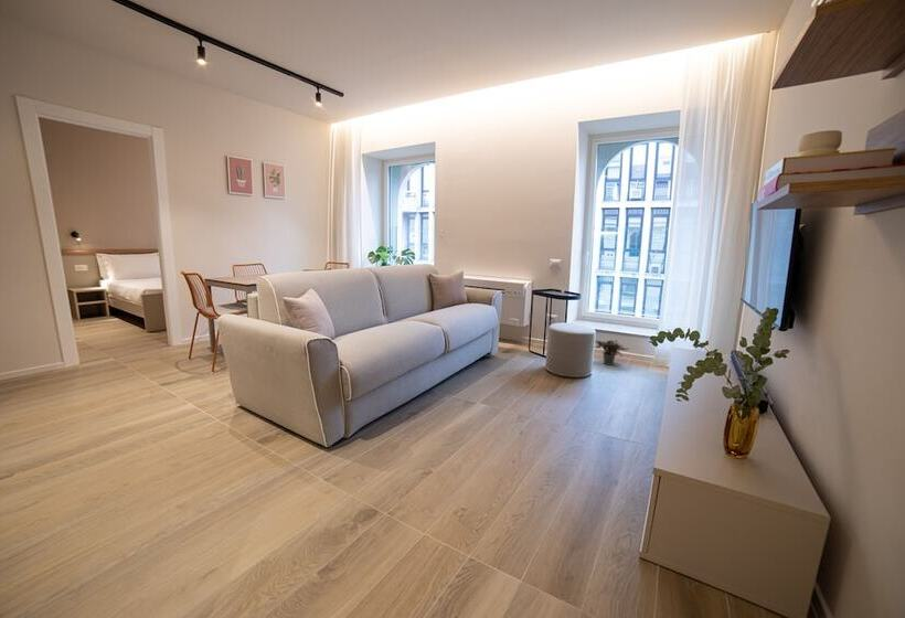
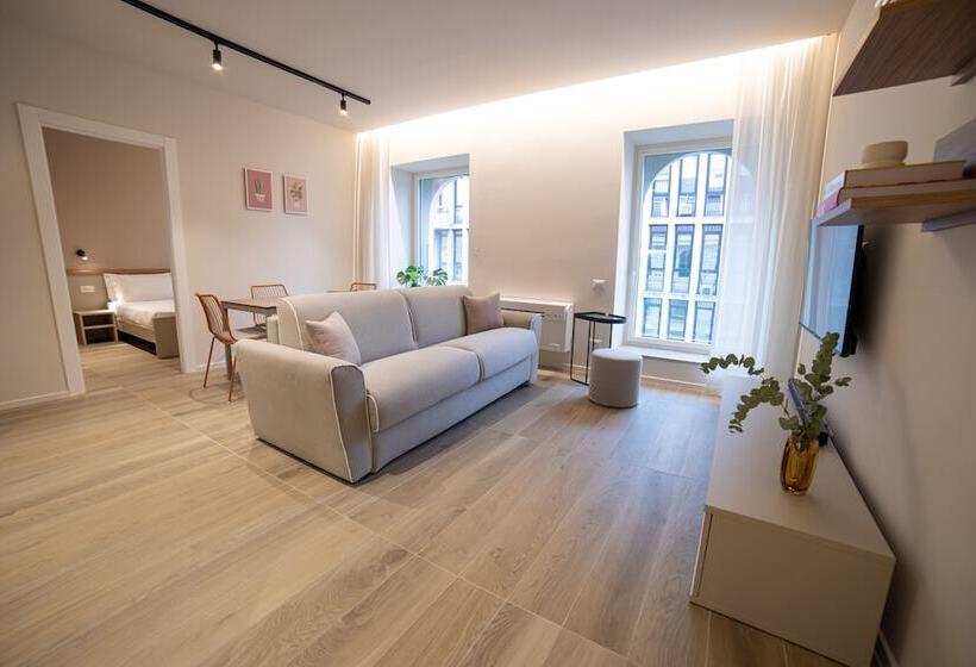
- potted plant (609, 352)
